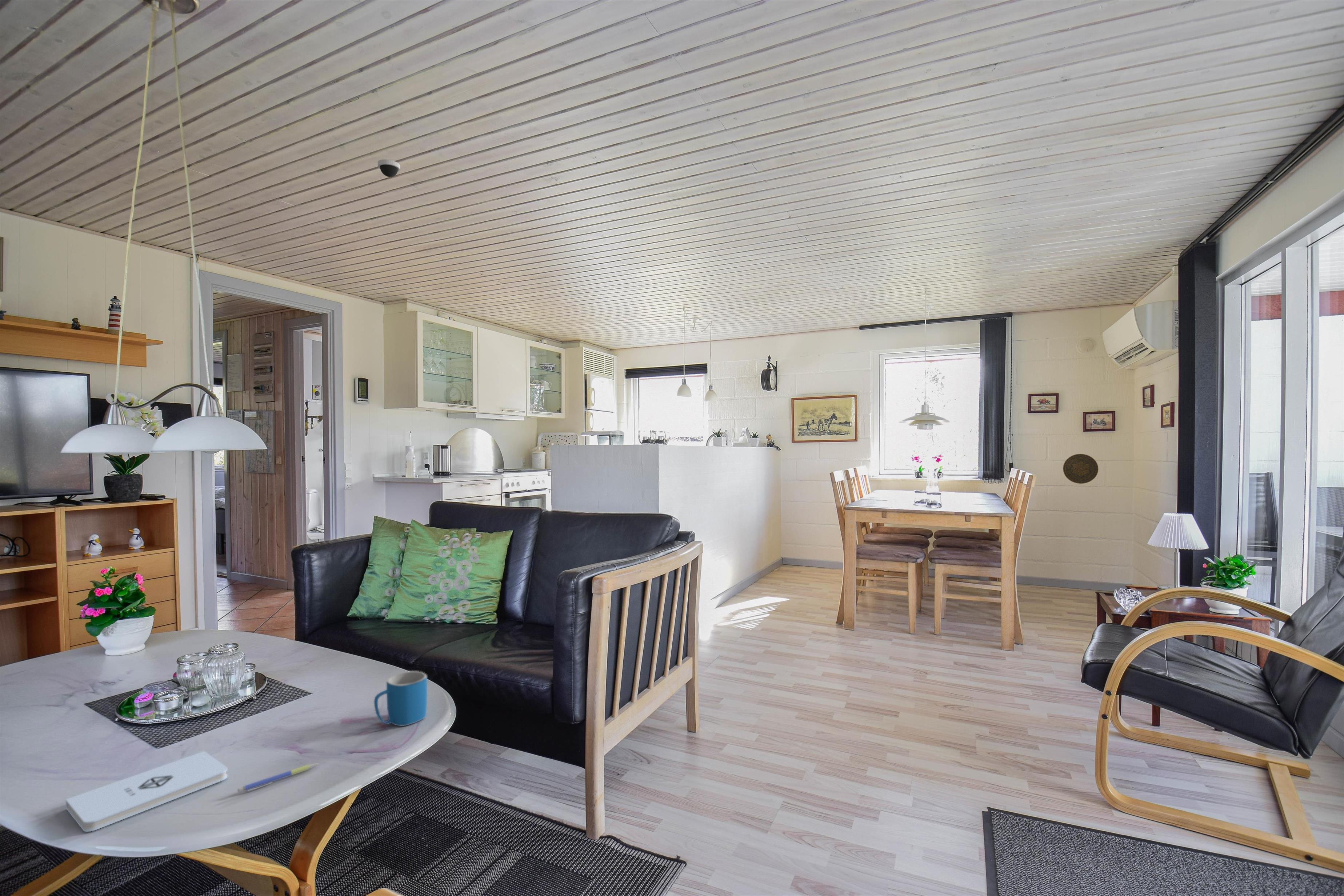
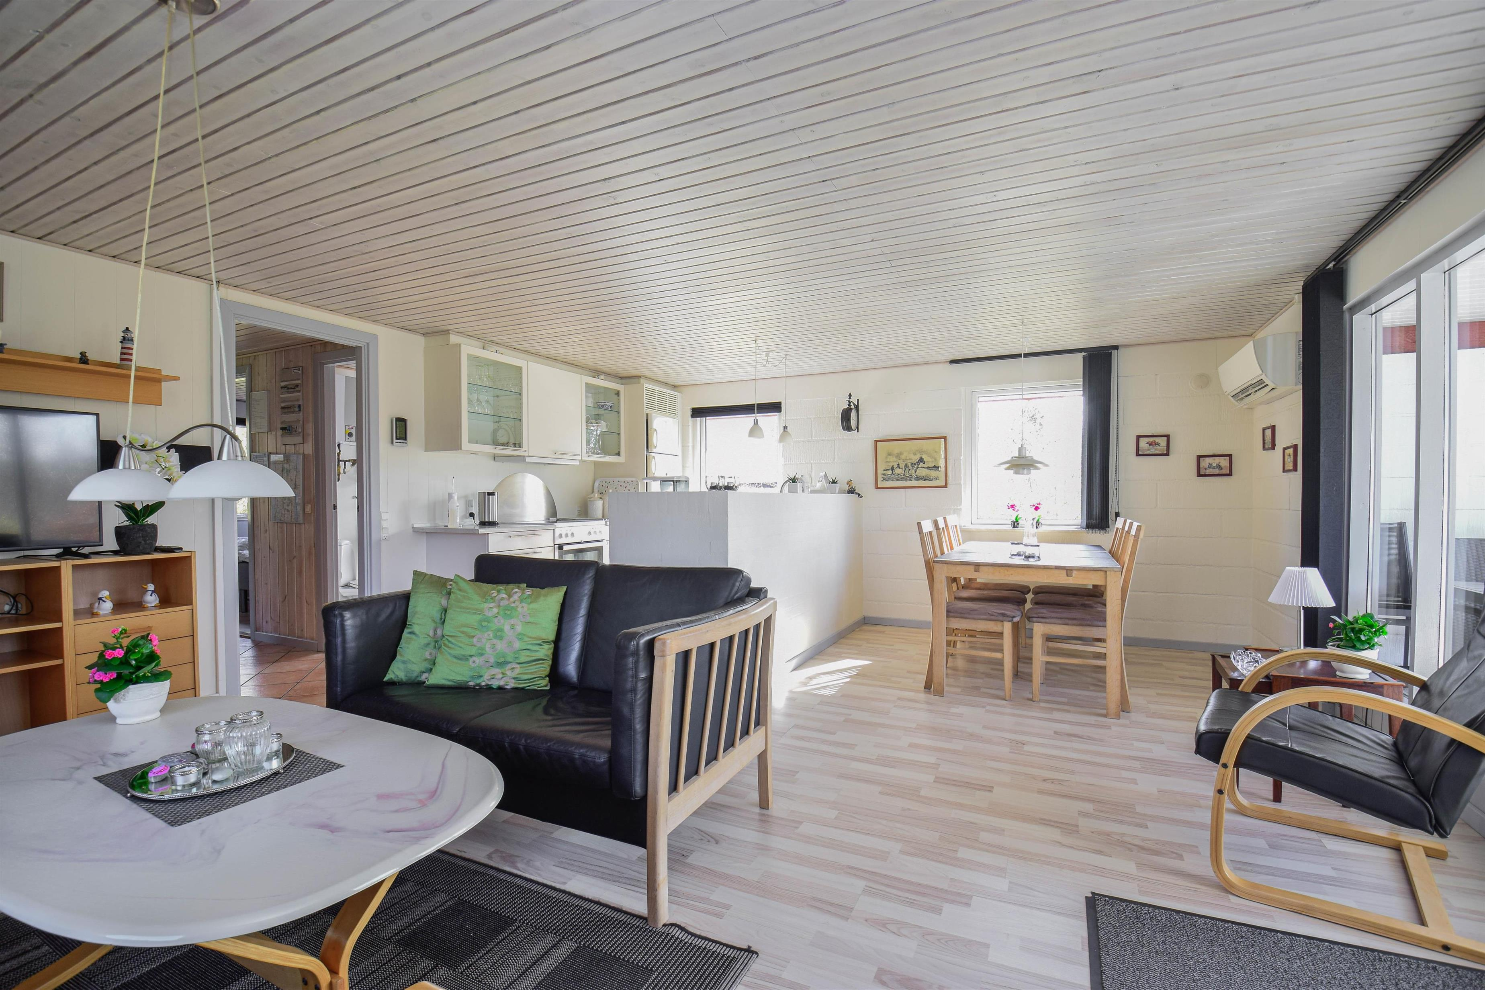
- dome security camera (389, 170)
- notepad (151, 788)
- decorative plate (1080, 469)
- mug (400, 700)
- pen (280, 776)
